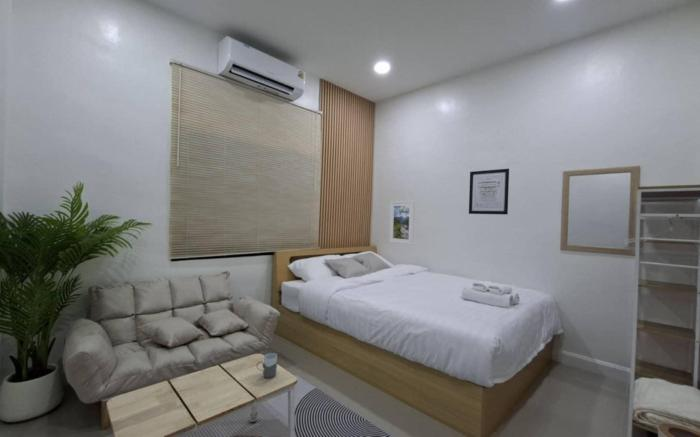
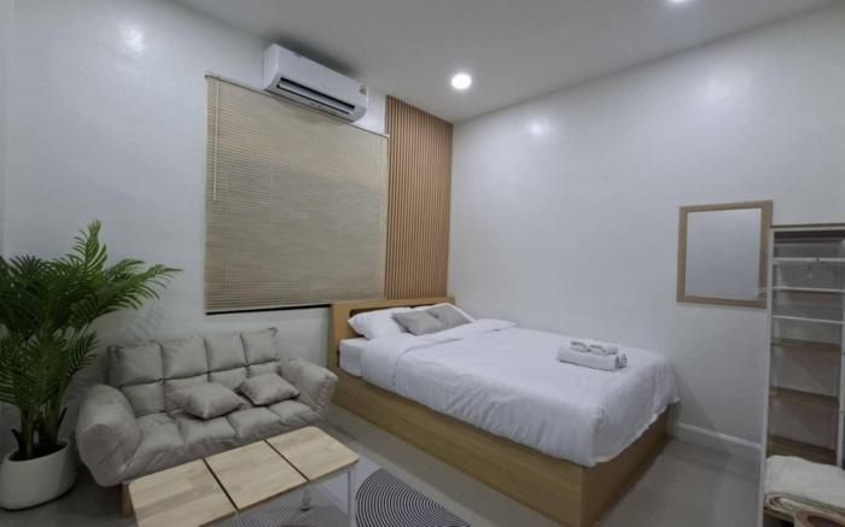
- mug (266, 366)
- wall art (488, 192)
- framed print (401, 222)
